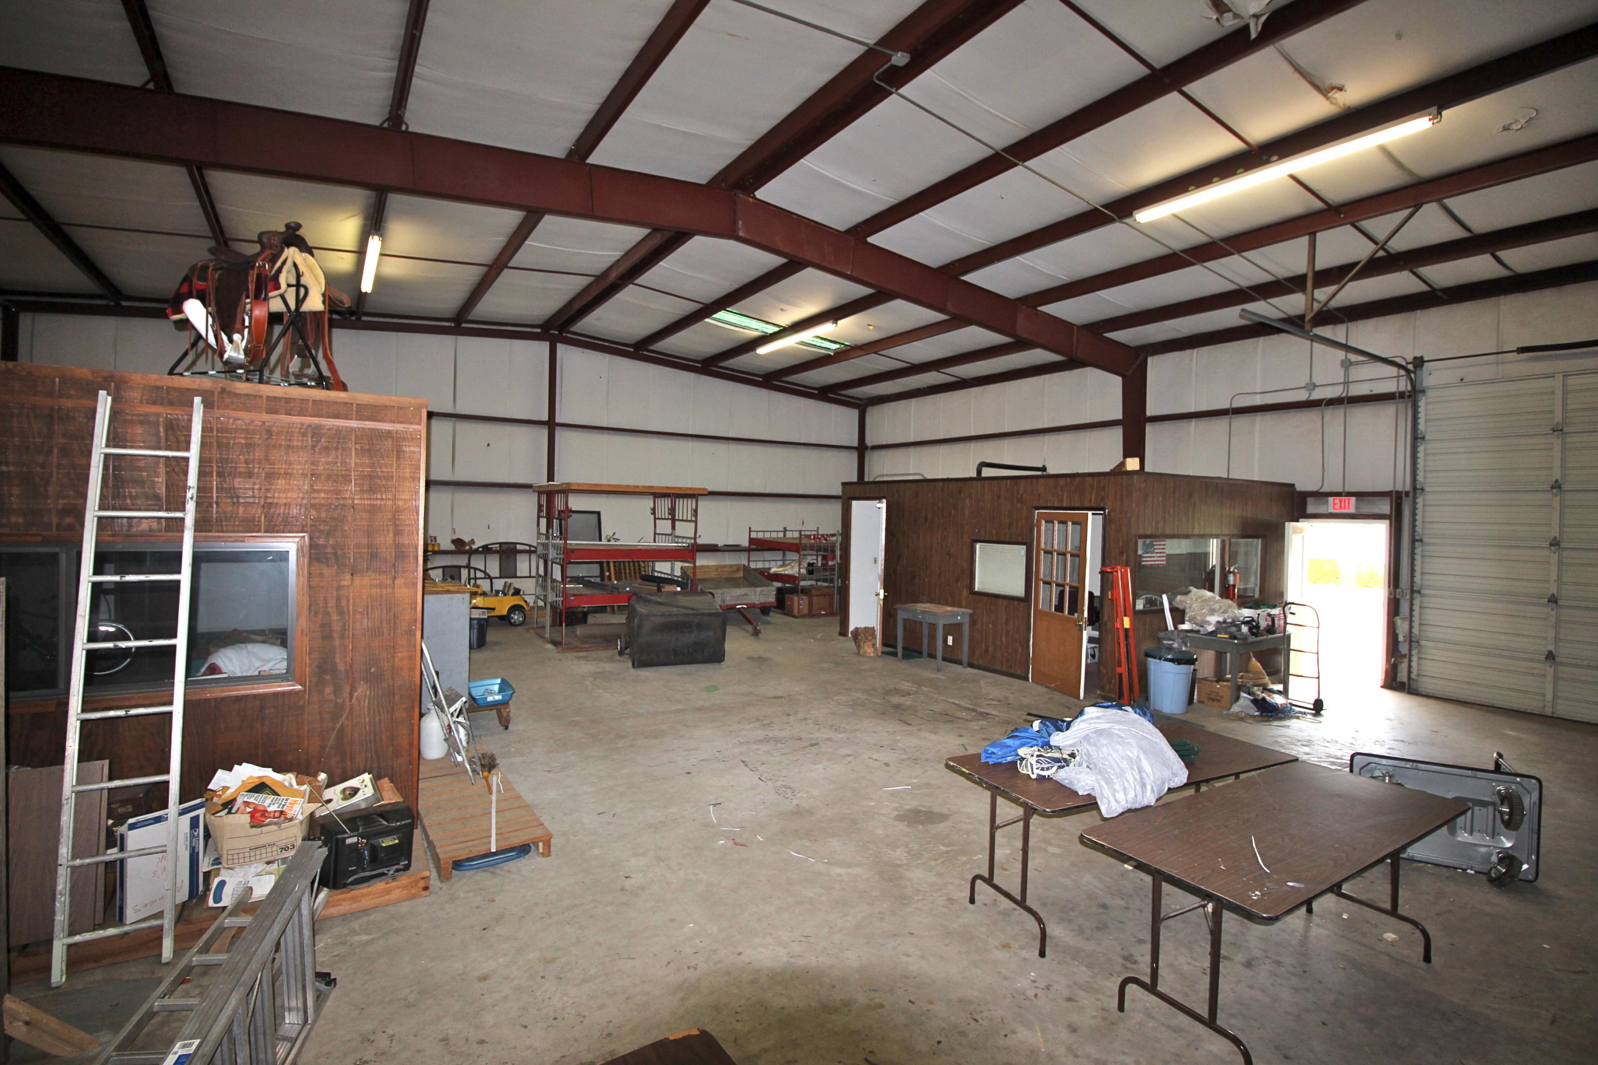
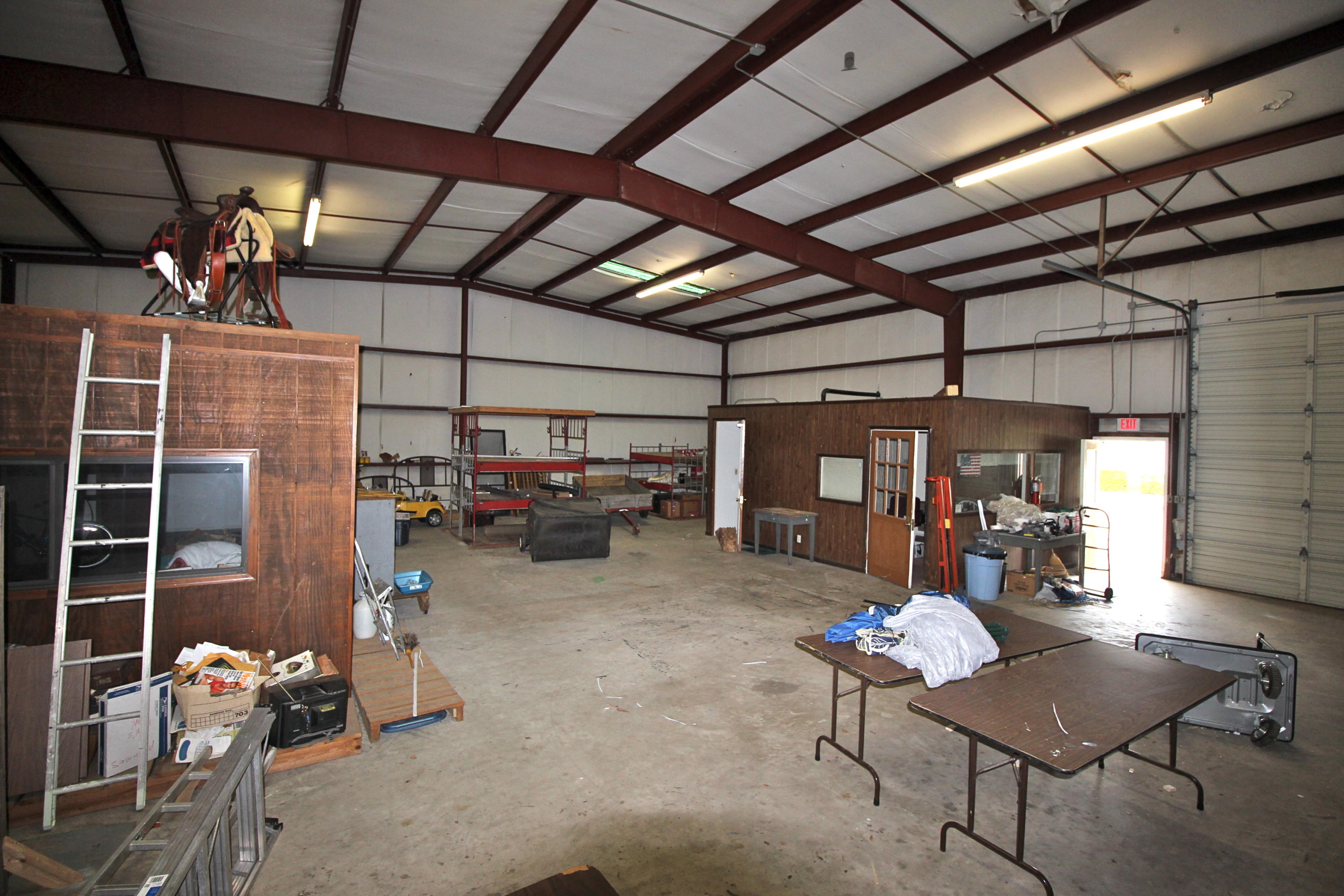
+ knight helmet (849, 64)
